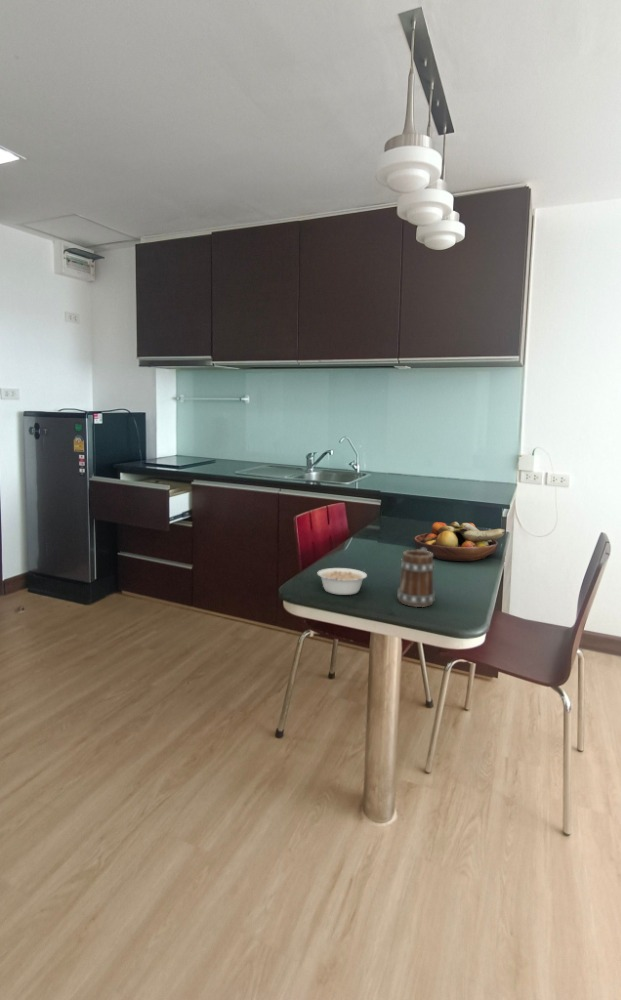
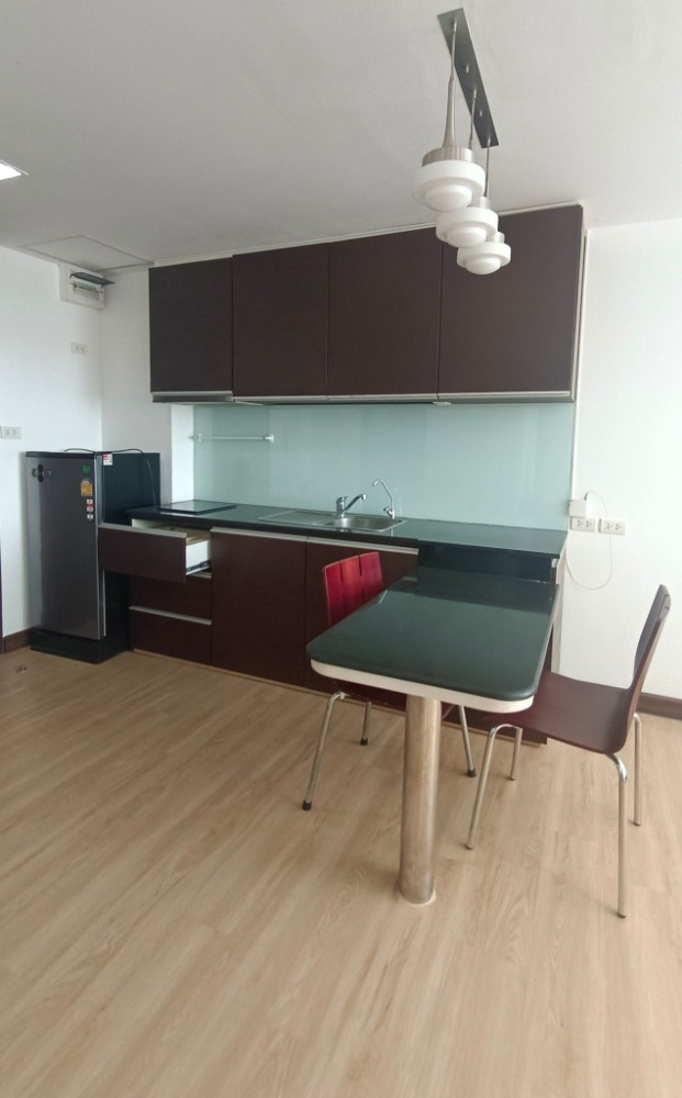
- mug (418, 575)
- fruit bowl (456, 536)
- legume (343, 580)
